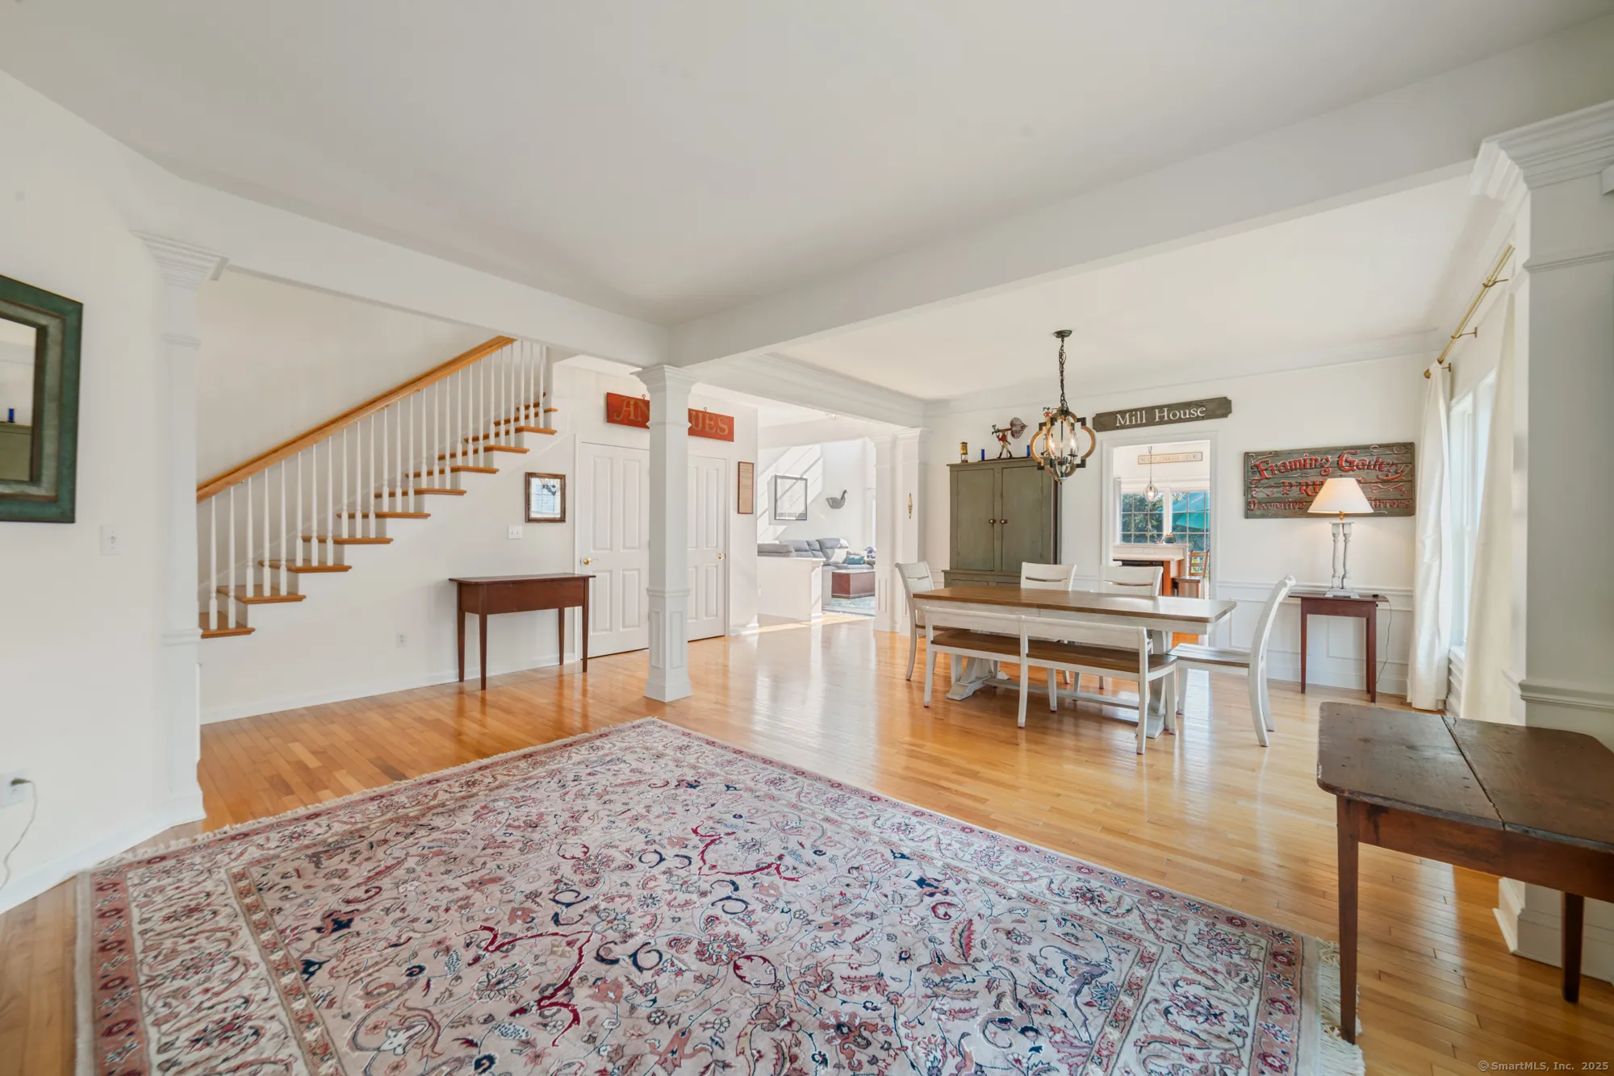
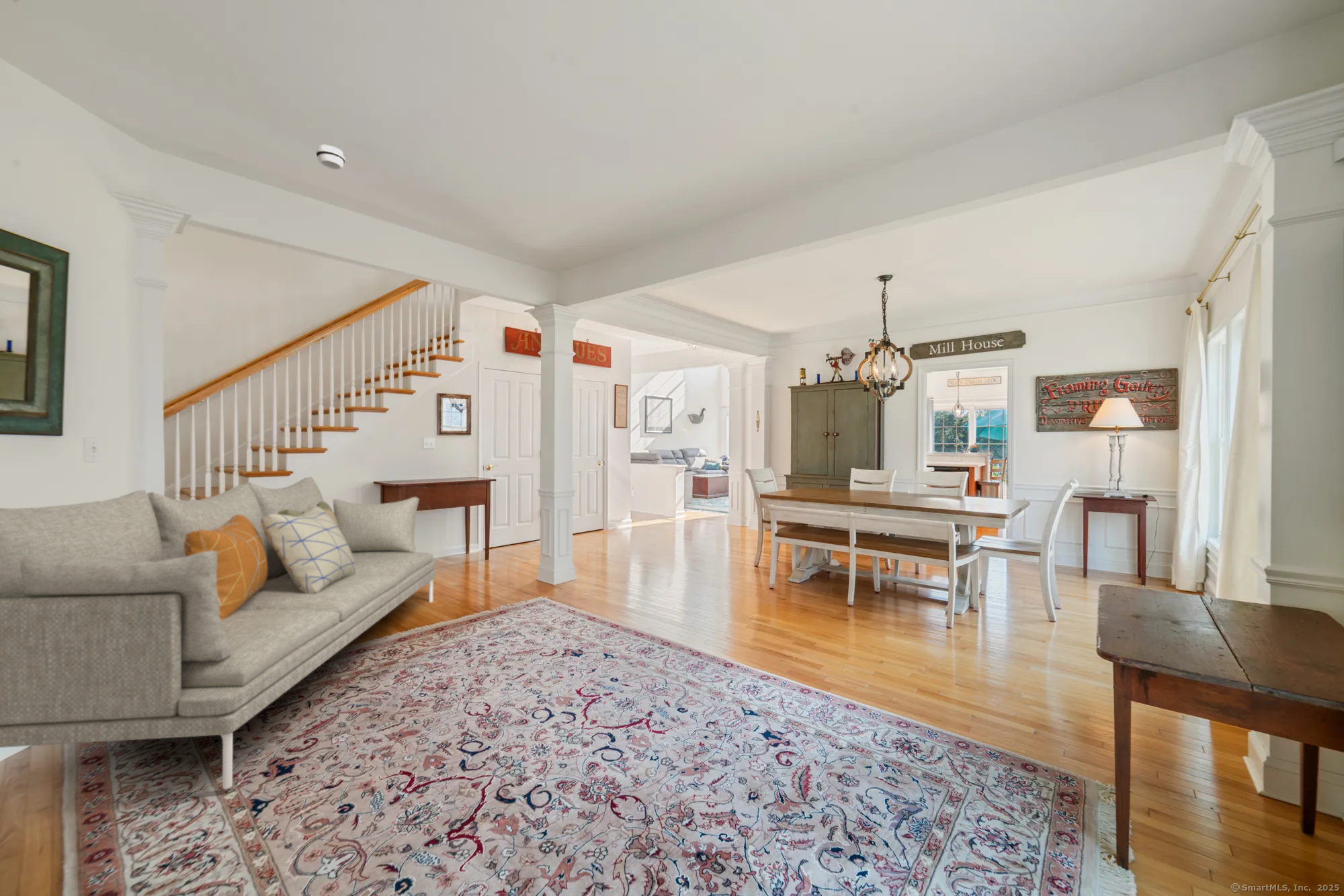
+ sofa (276, 574)
+ smoke detector (331, 158)
